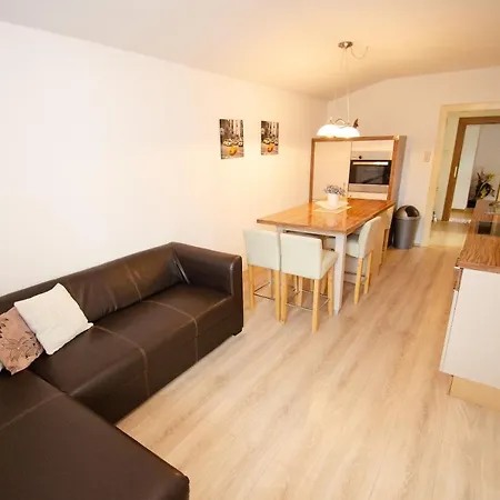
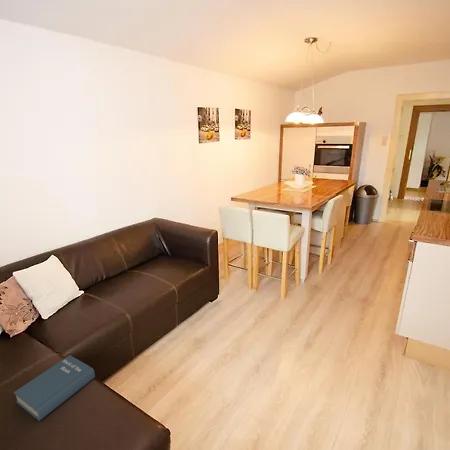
+ book (56, 385)
